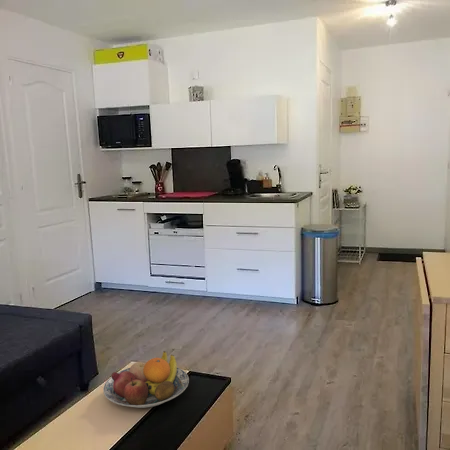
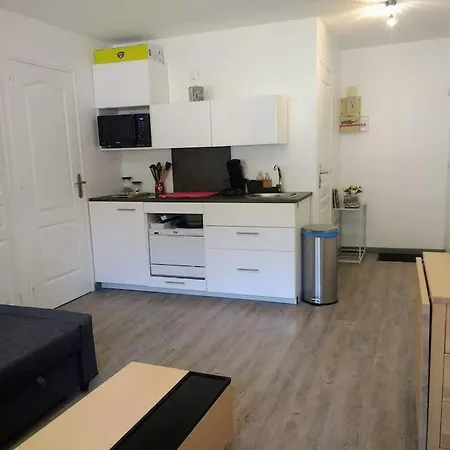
- fruit bowl (146, 379)
